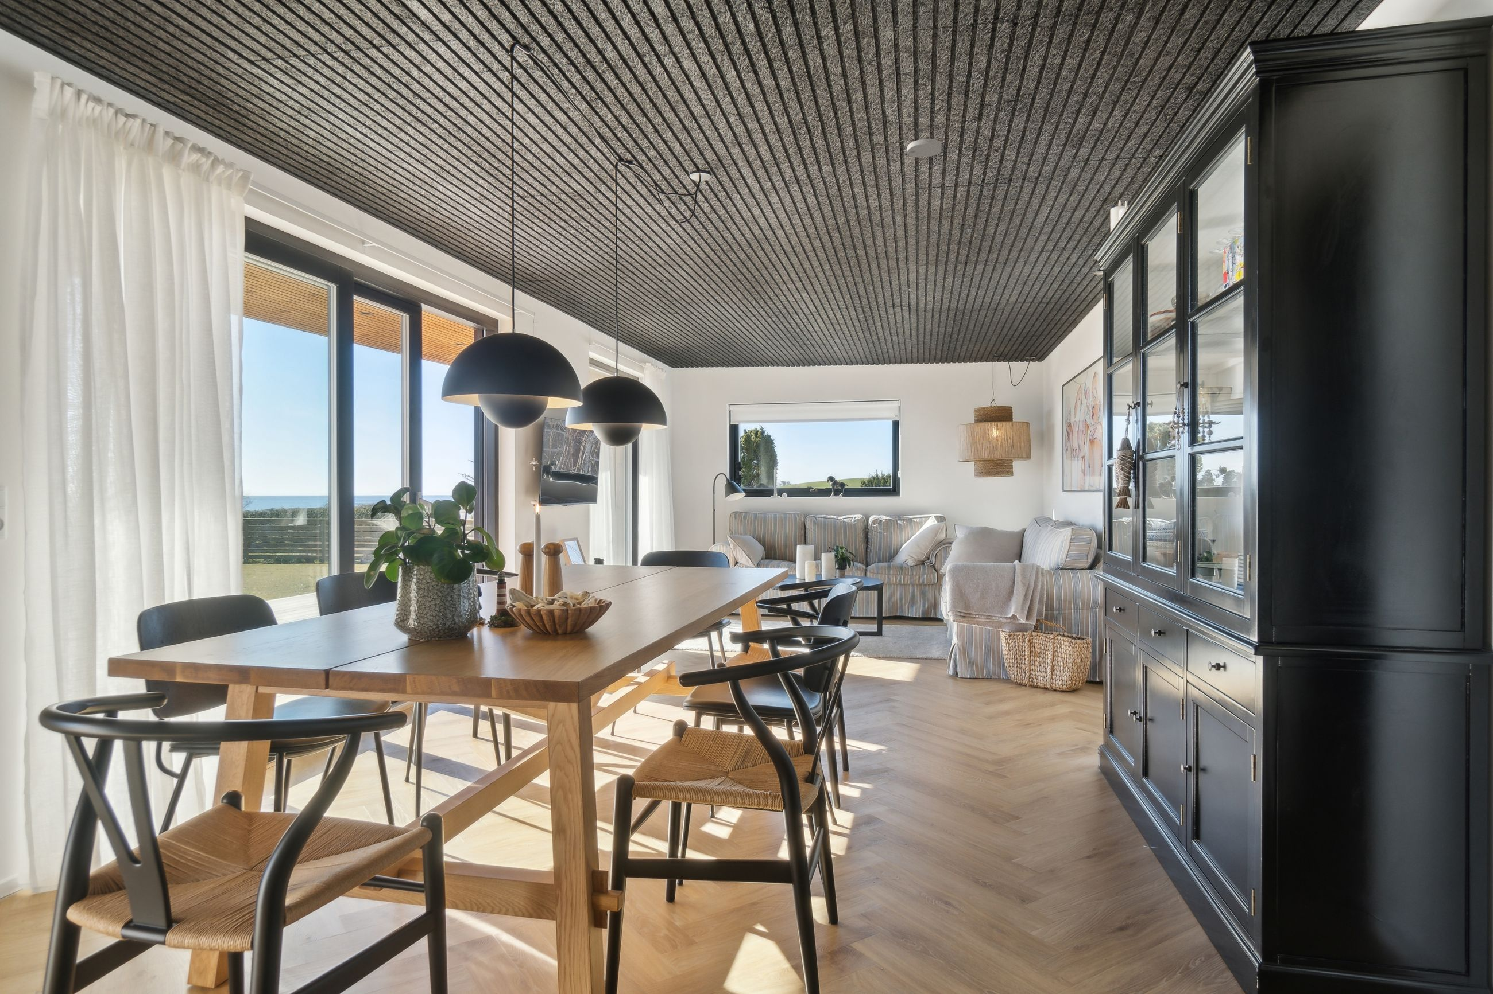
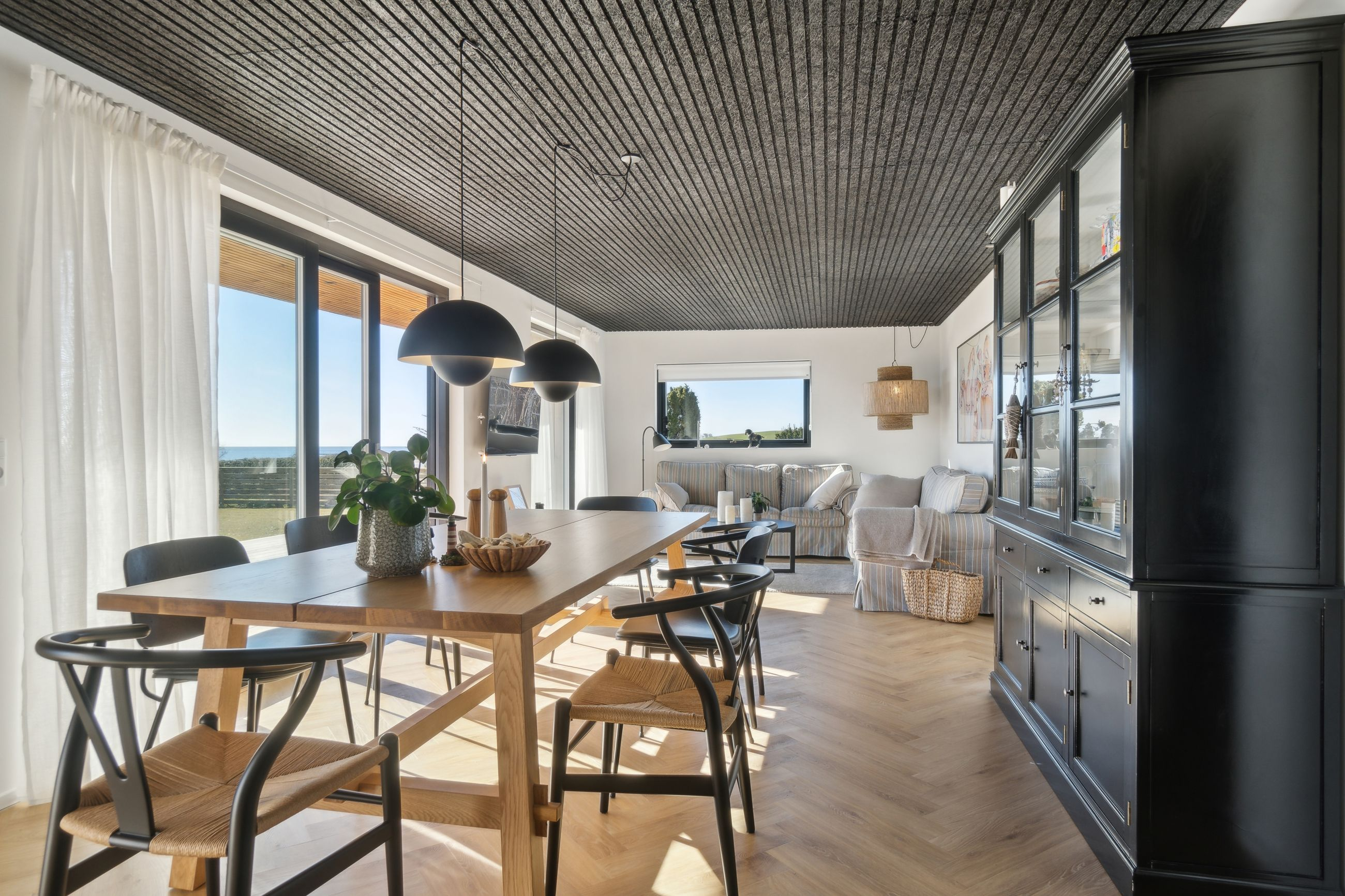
- smoke detector (924, 148)
